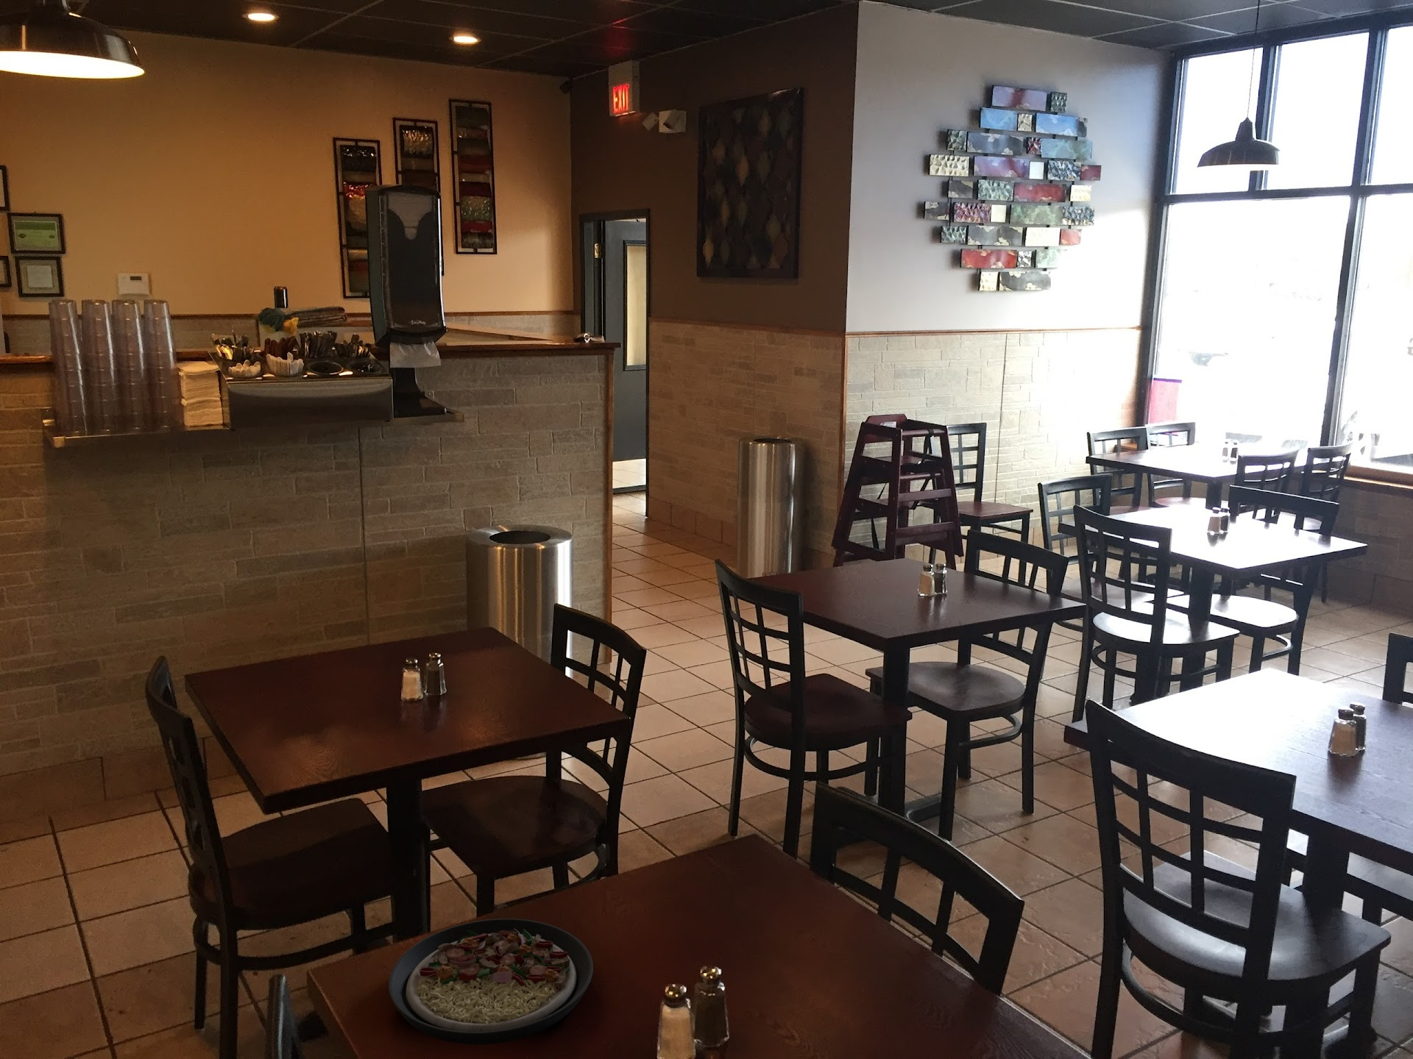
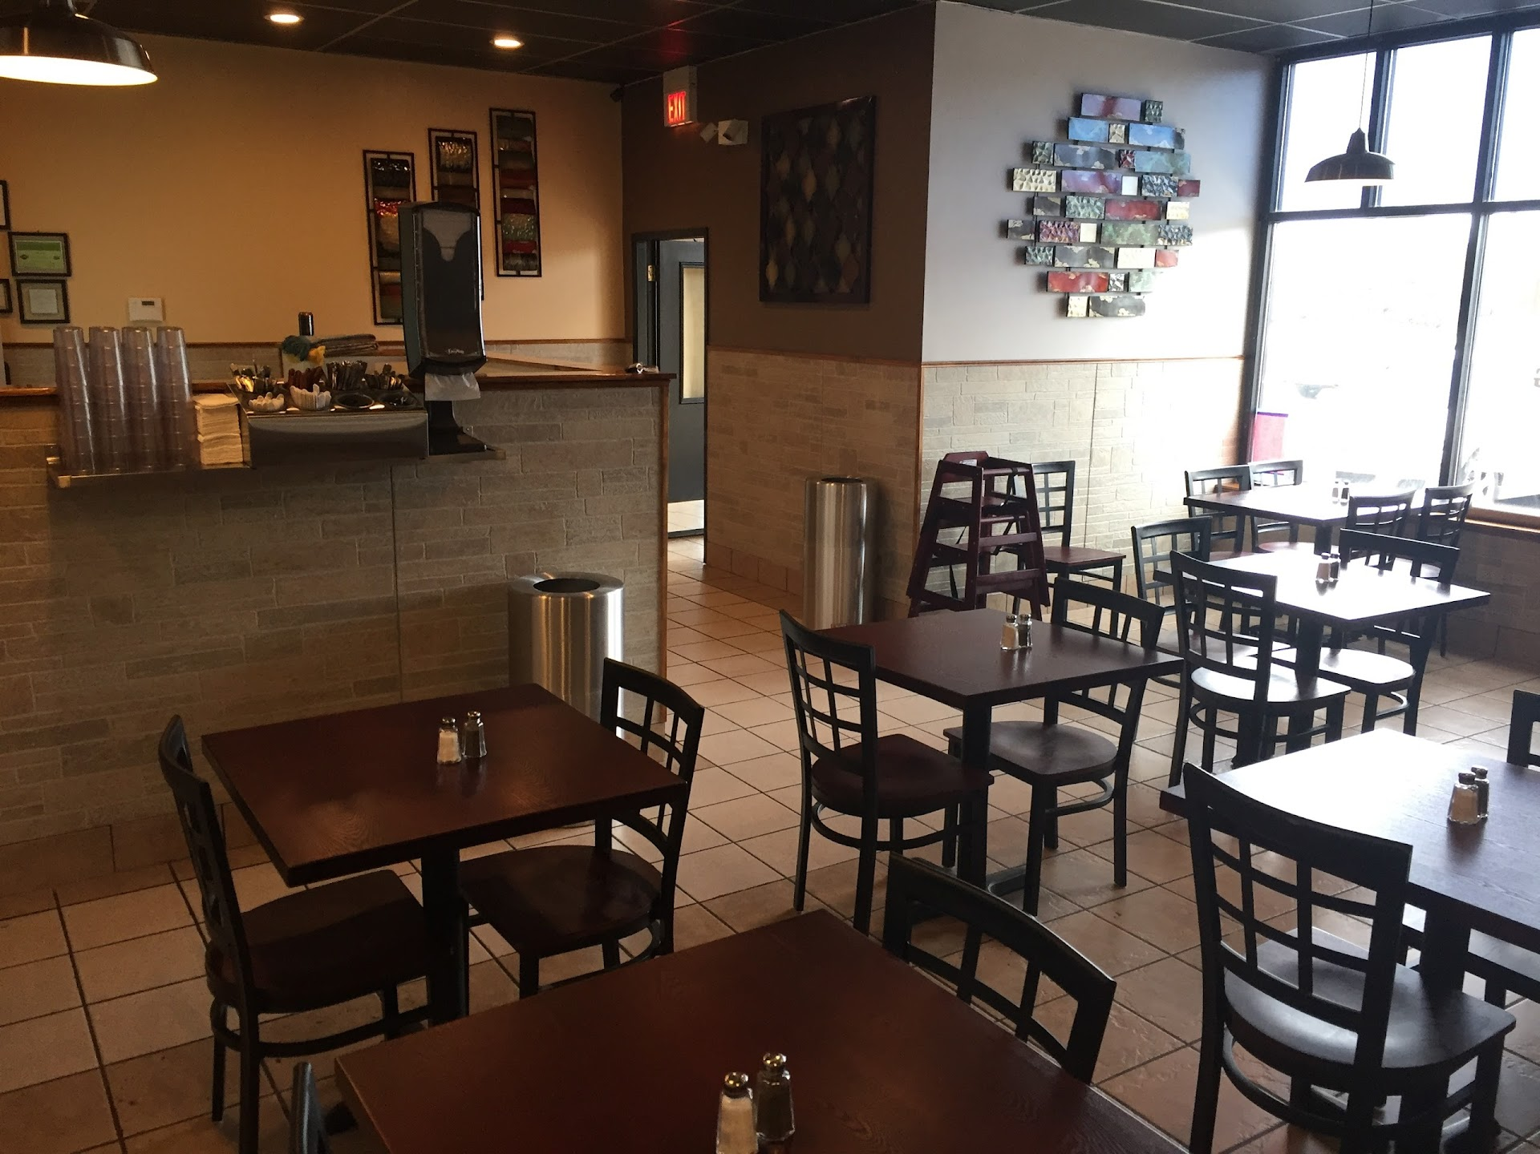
- plate (493, 974)
